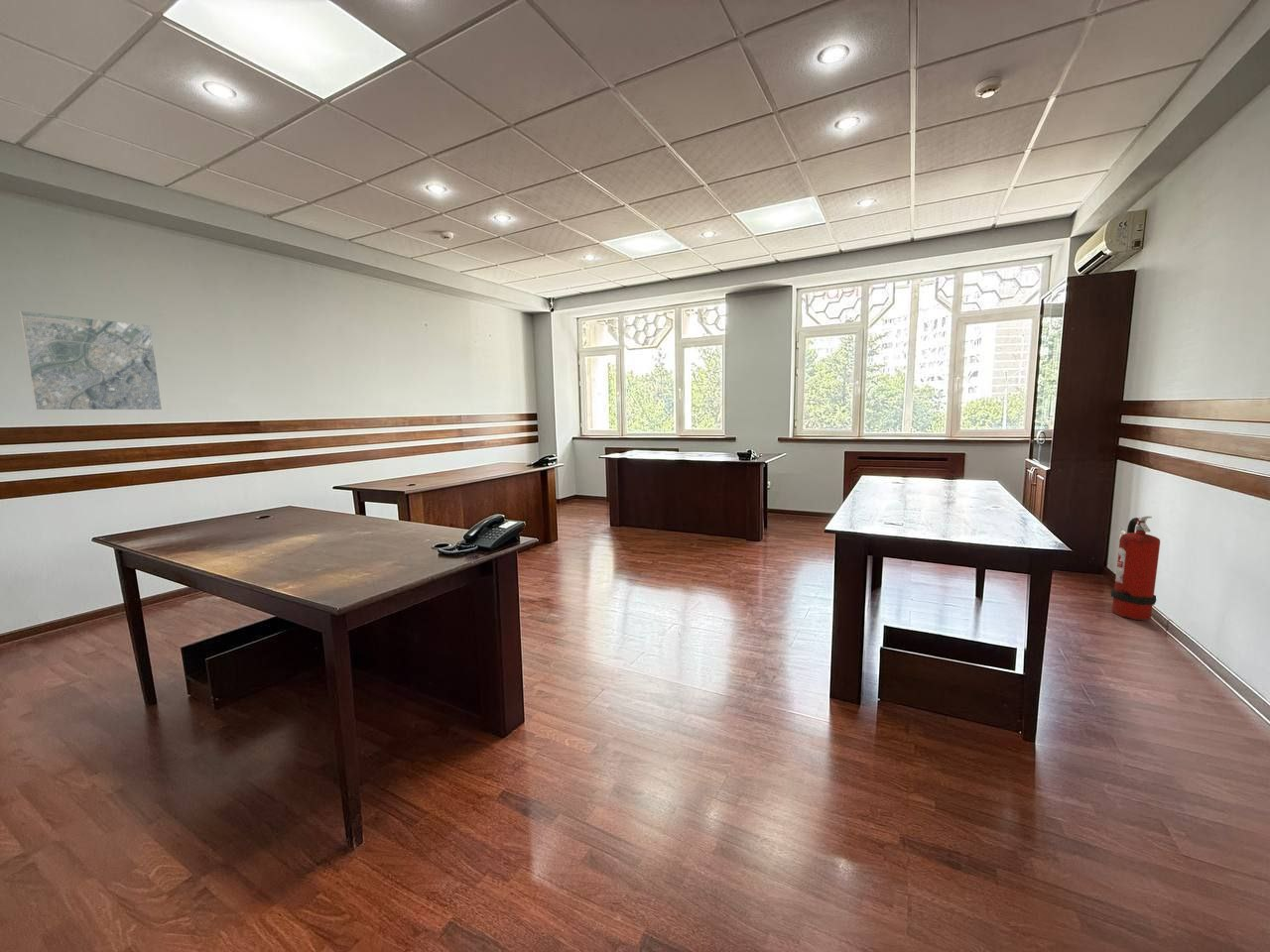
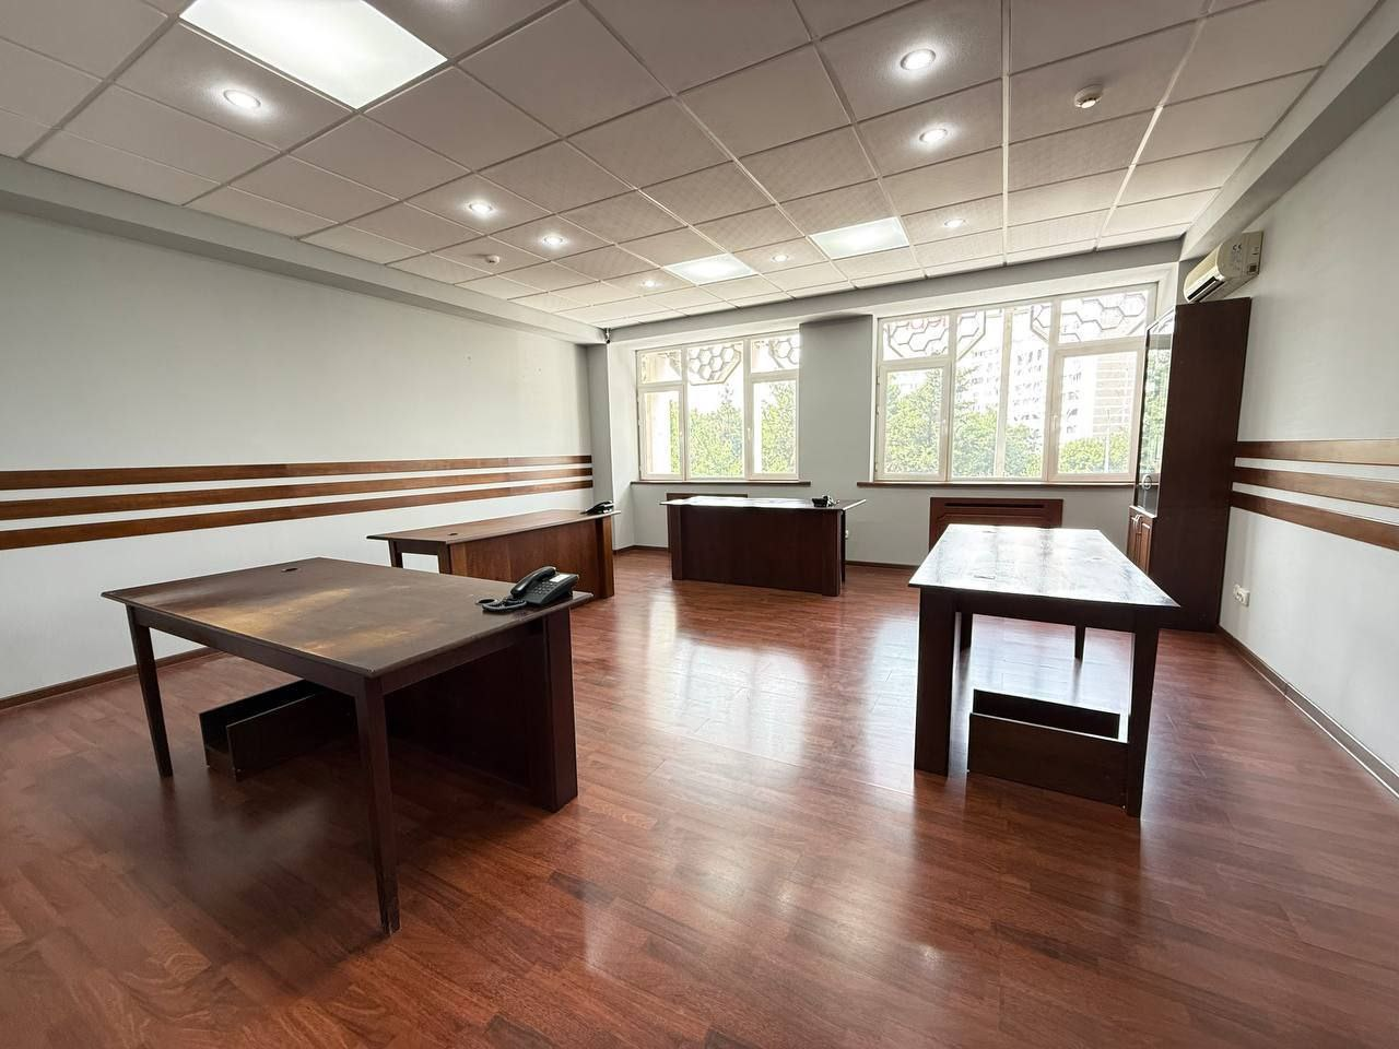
- map (96, 364)
- fire extinguisher (1134, 563)
